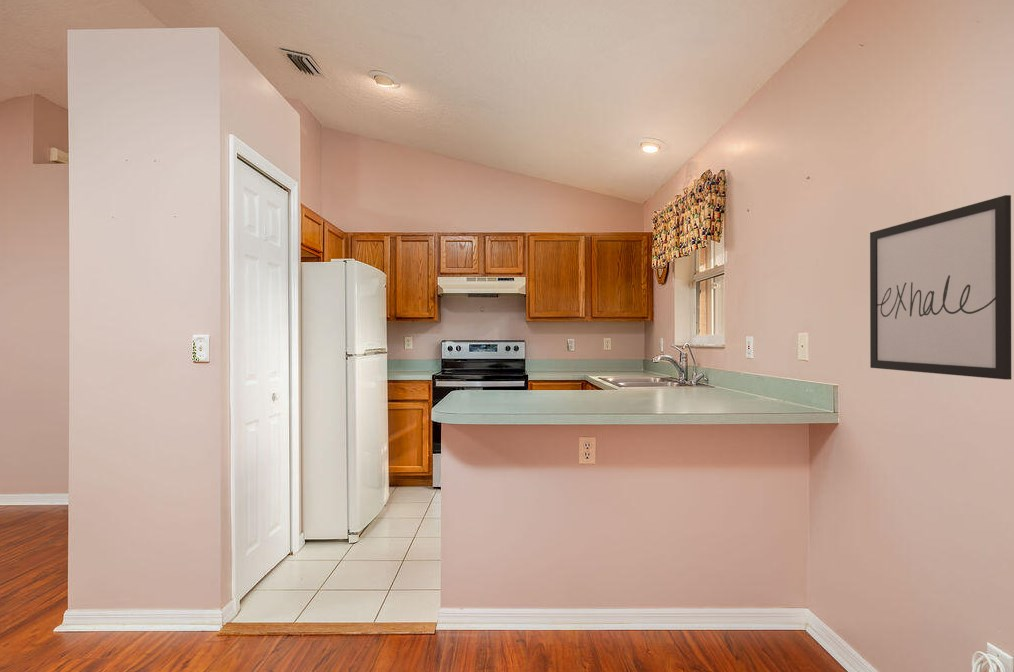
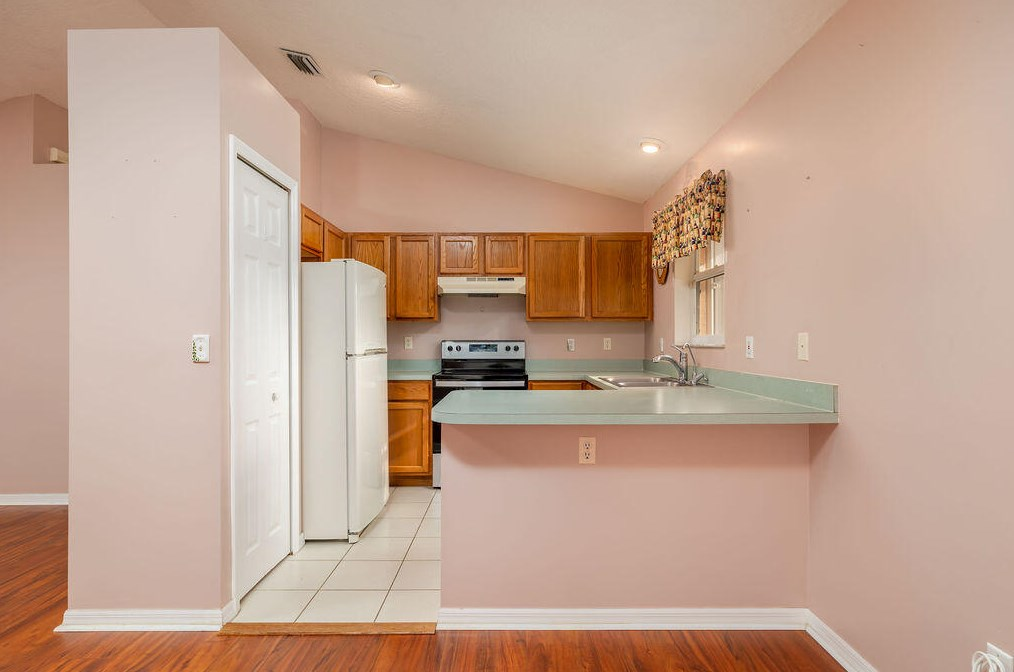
- wall art (929, 294)
